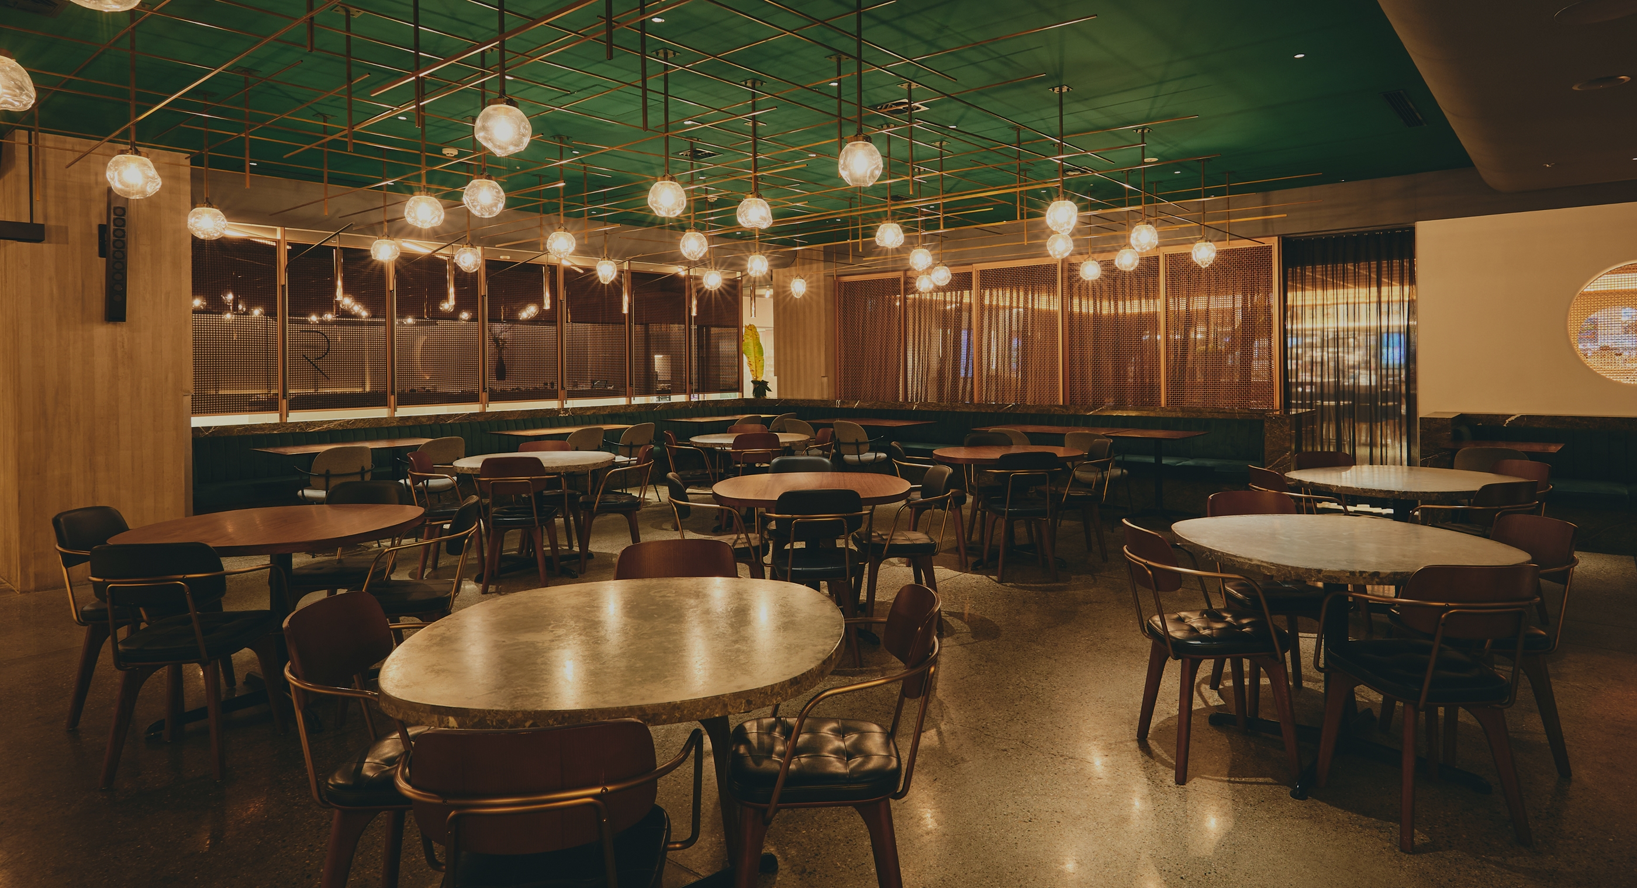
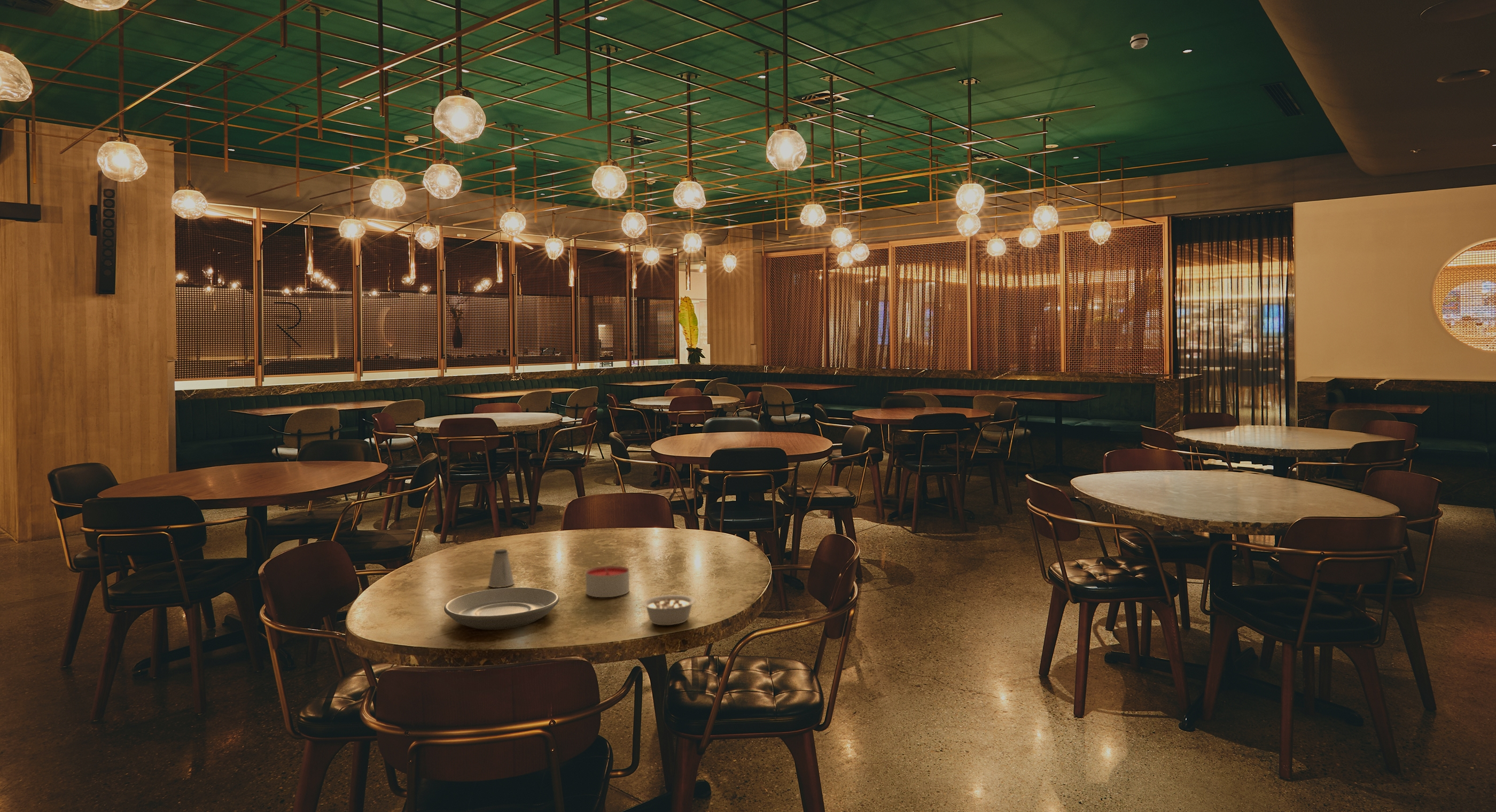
+ smoke detector (1139, 41)
+ plate (503, 609)
+ saltshaker (501, 567)
+ legume (671, 608)
+ candle (607, 580)
